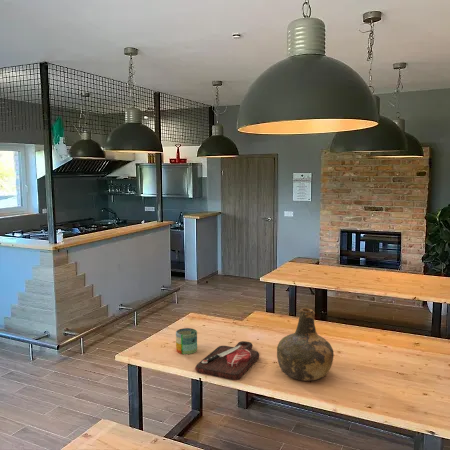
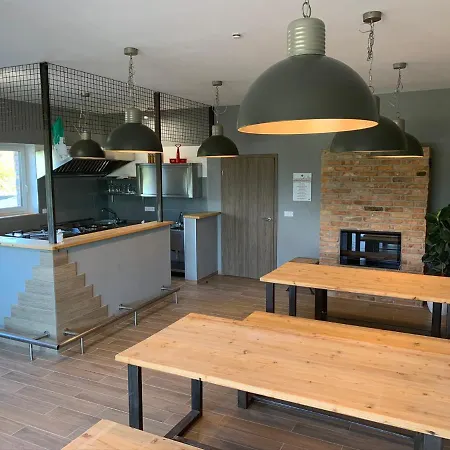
- cutting board (232, 354)
- mug (188, 339)
- bottle (305, 341)
